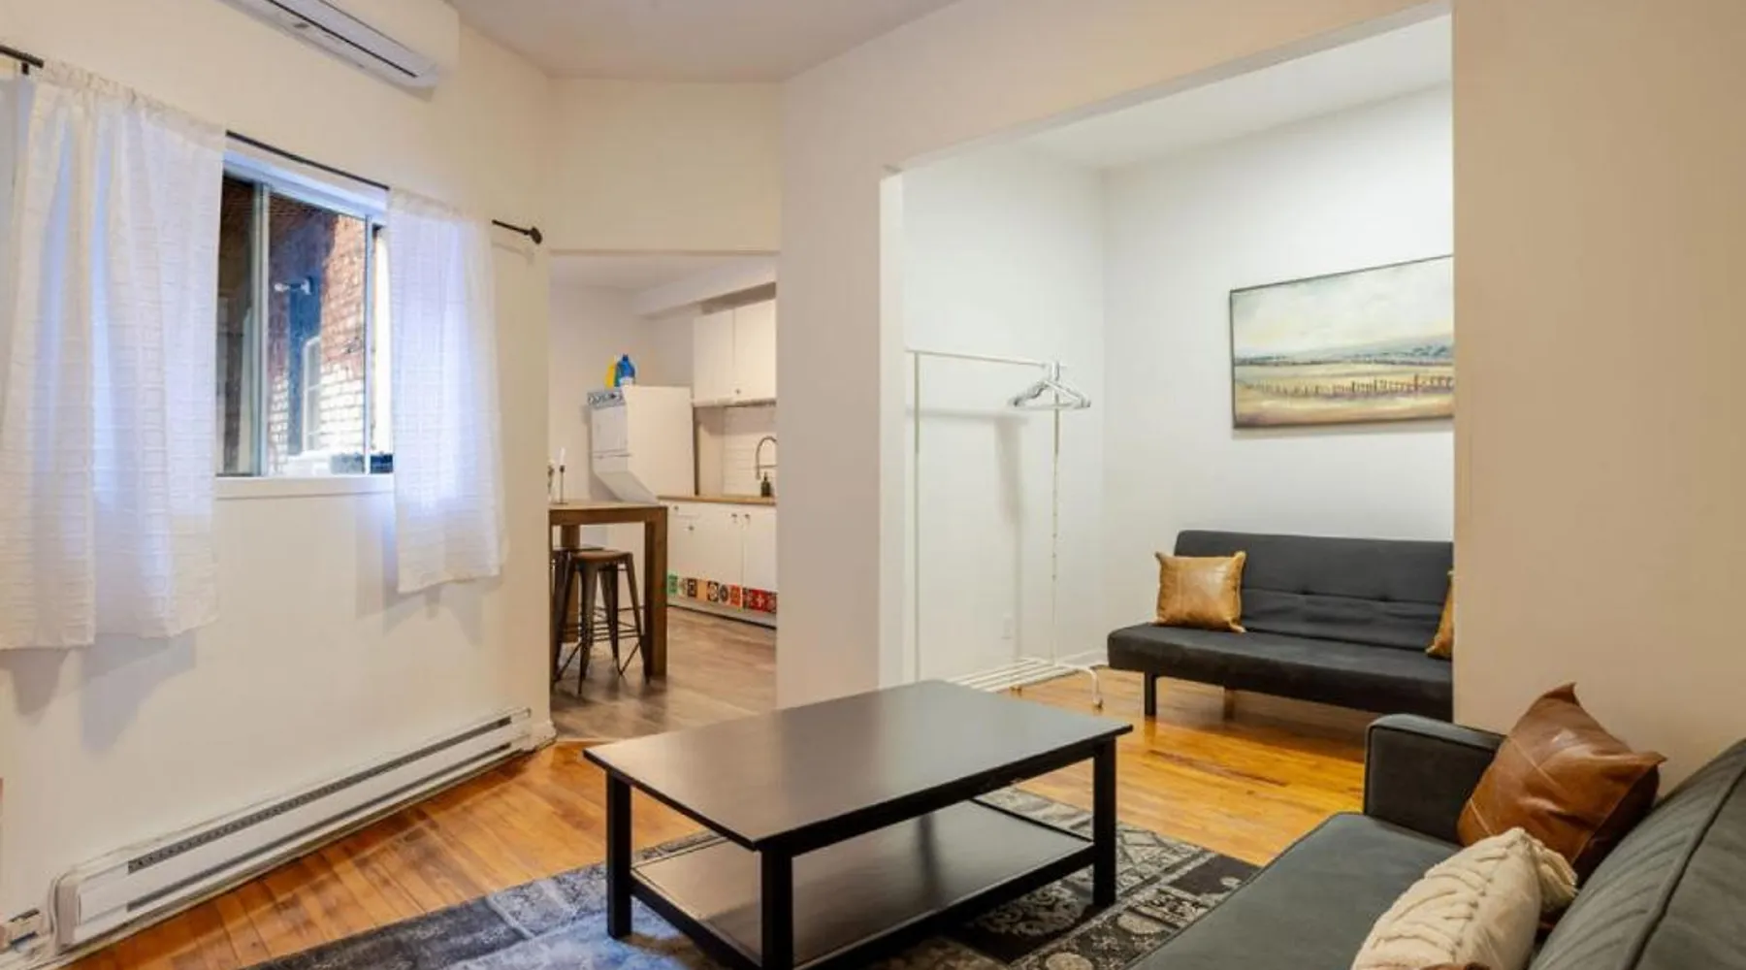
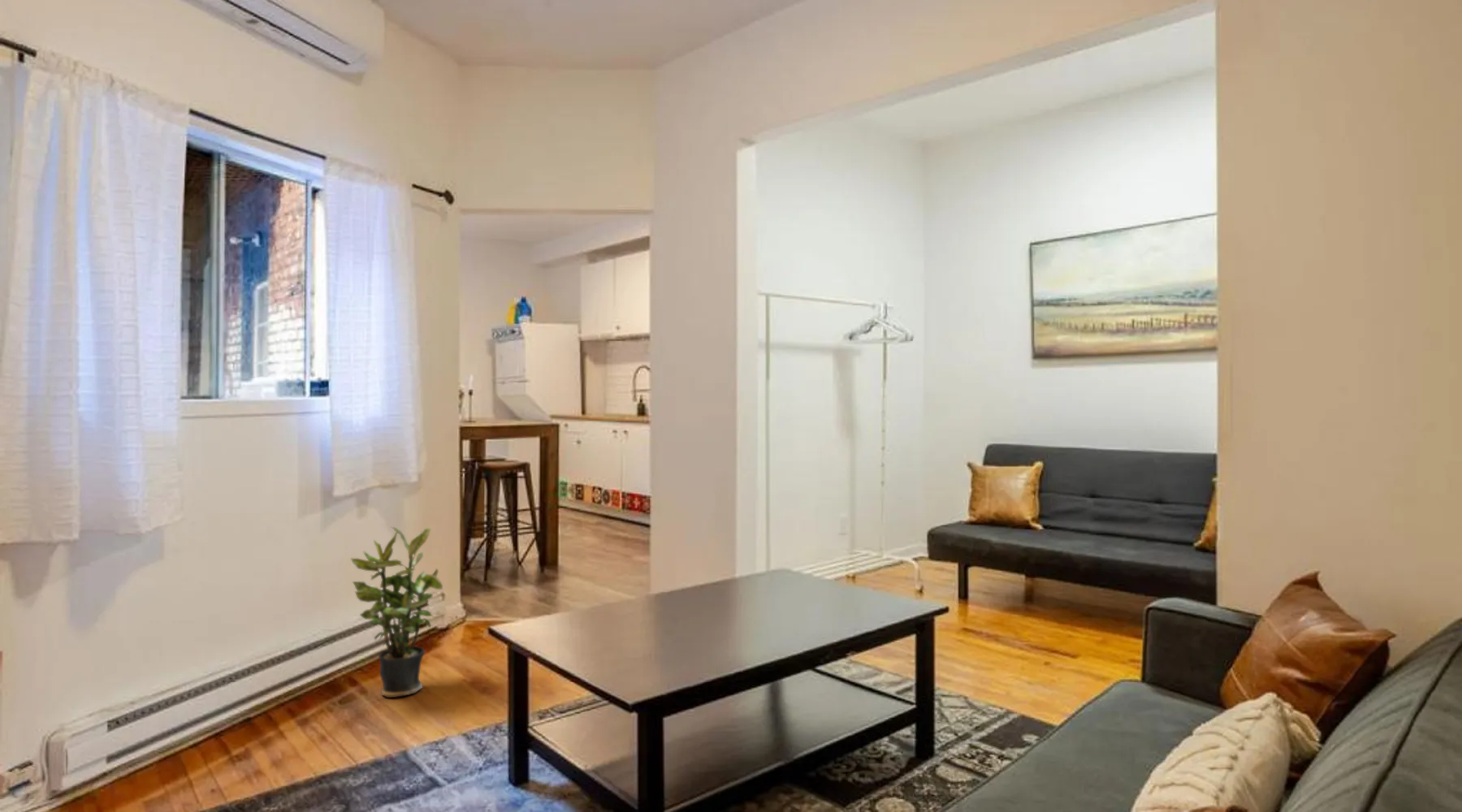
+ potted plant (394, 610)
